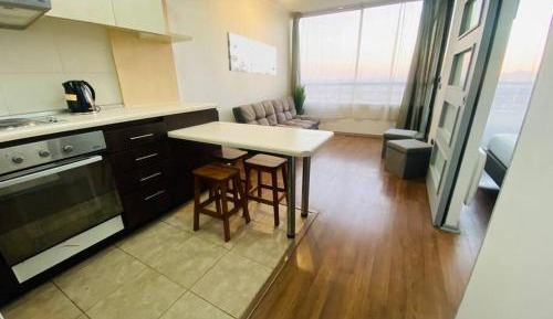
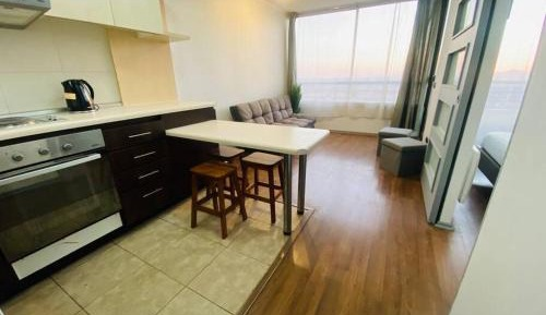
- wall art (255, 57)
